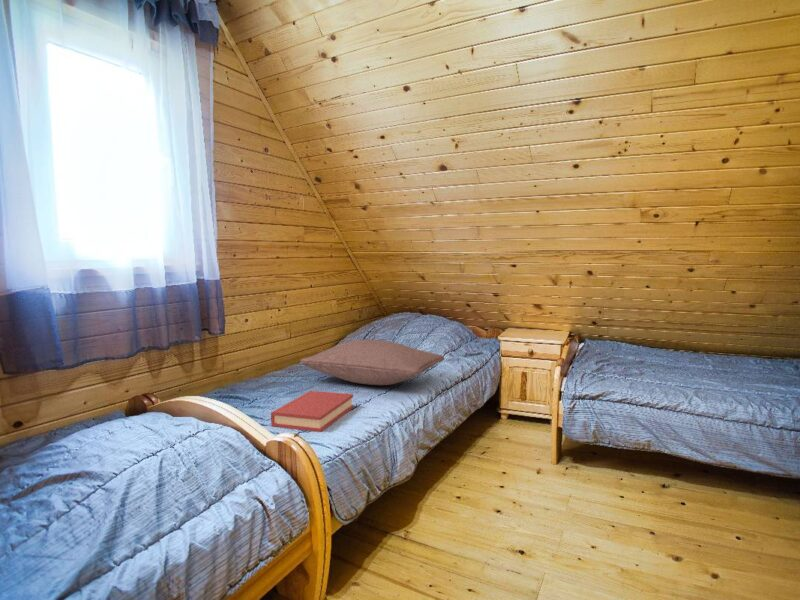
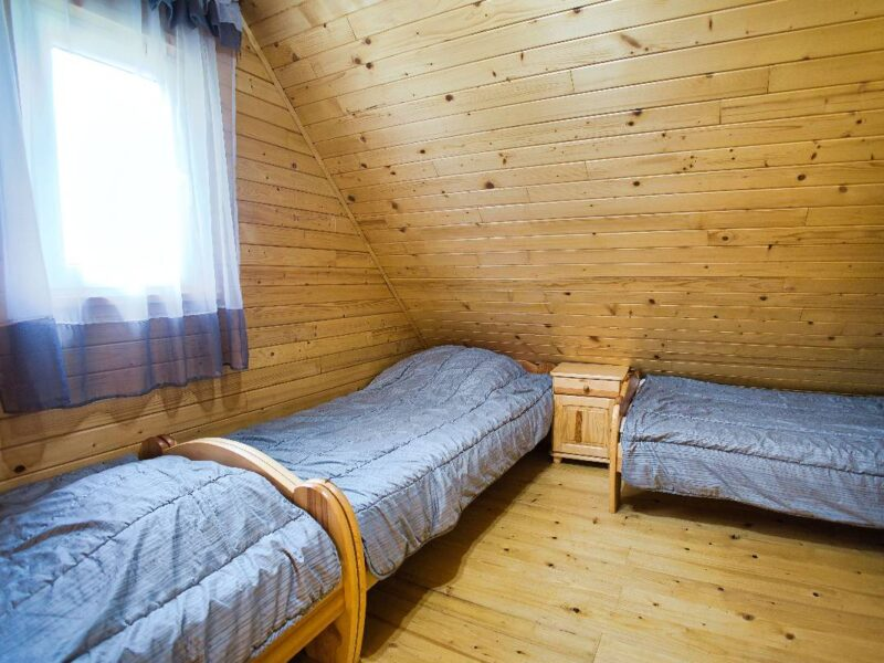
- pillow (372, 361)
- hardback book (314, 409)
